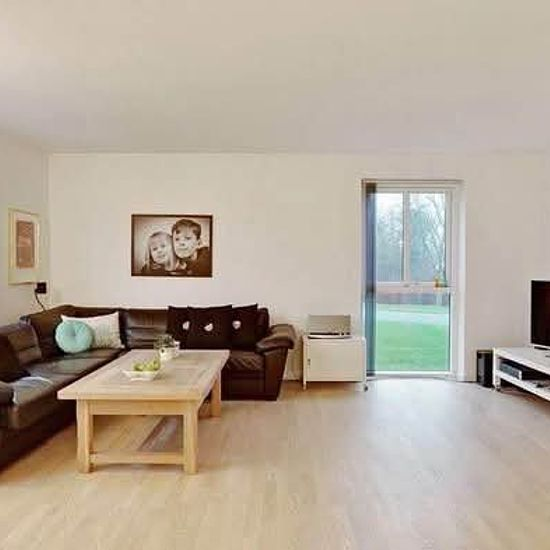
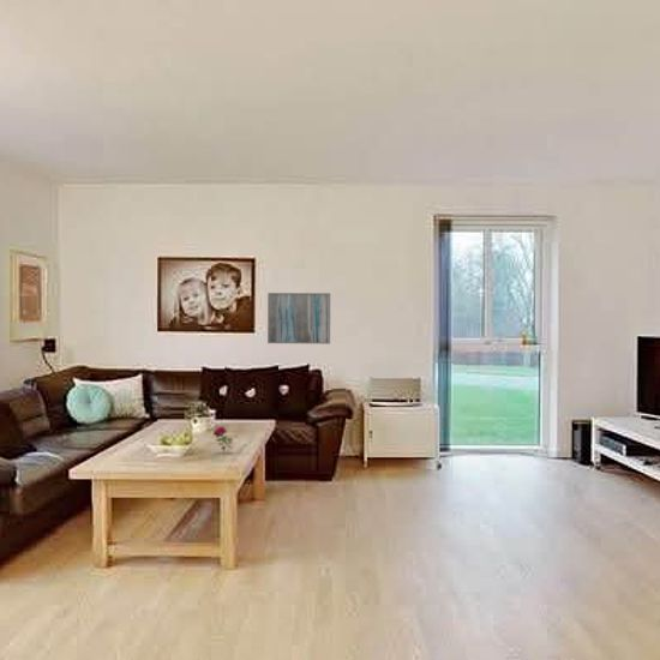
+ flower (224, 439)
+ wall art (299, 318)
